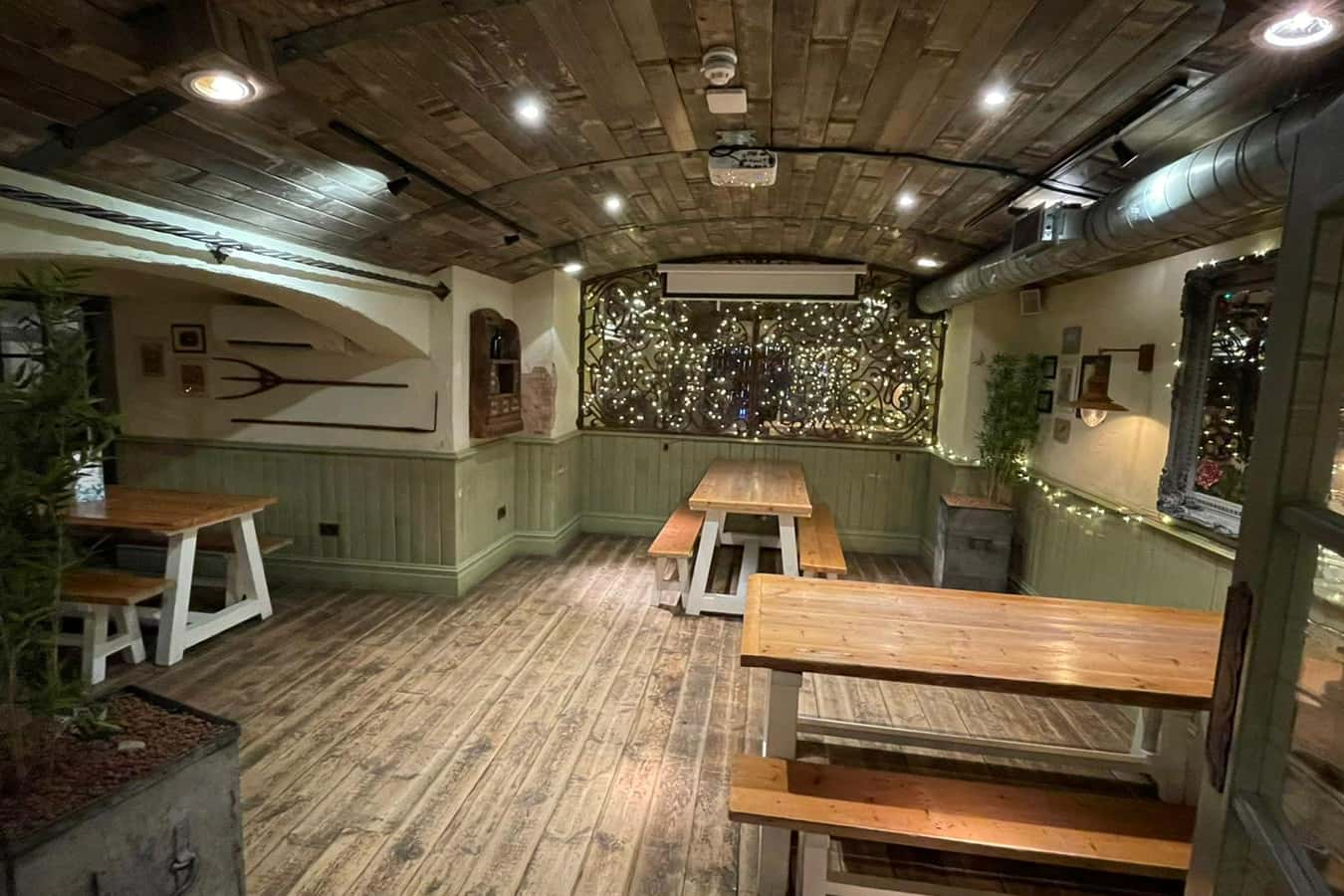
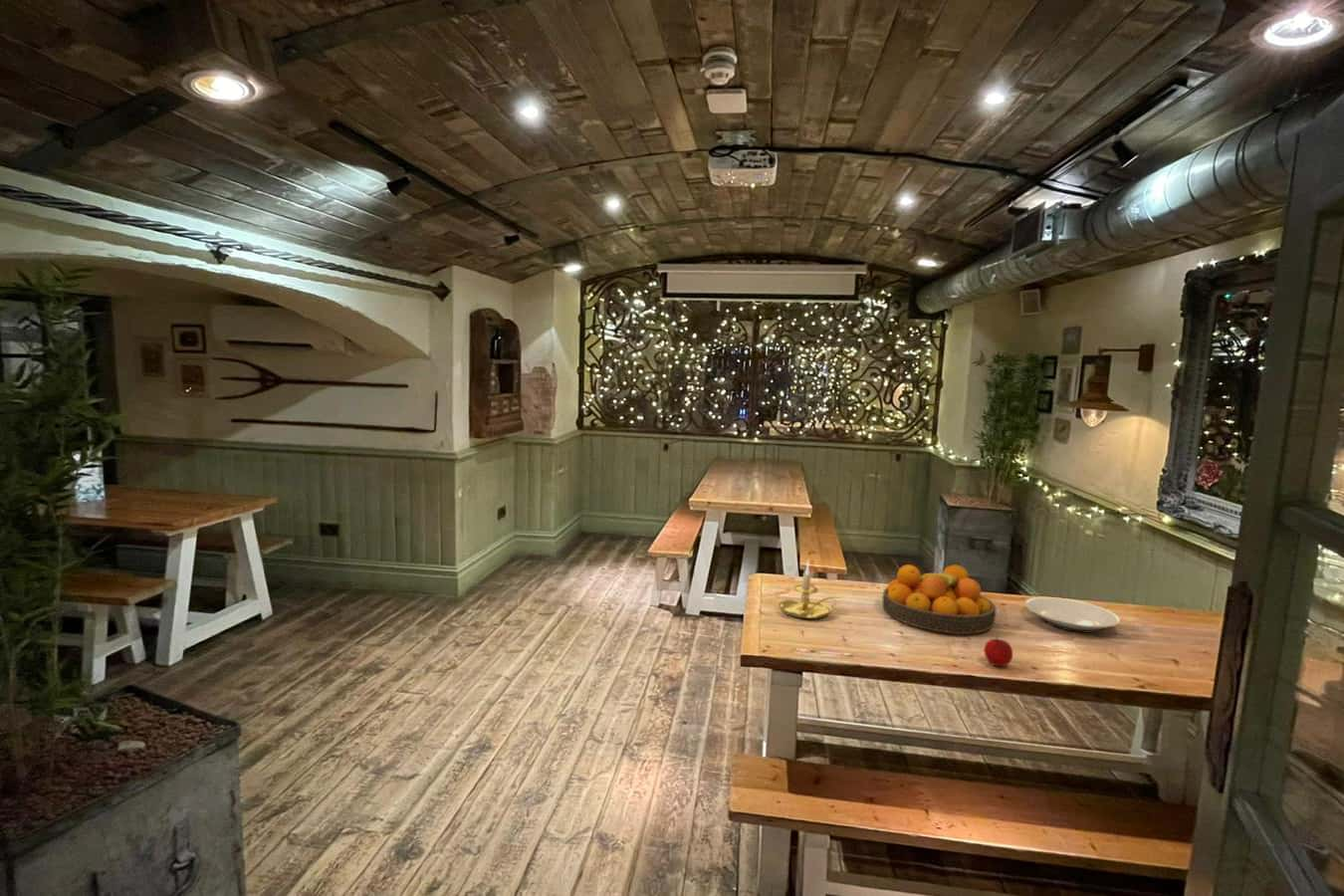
+ plate (1070, 616)
+ fruit bowl (938, 590)
+ apple (998, 650)
+ candle holder (810, 586)
